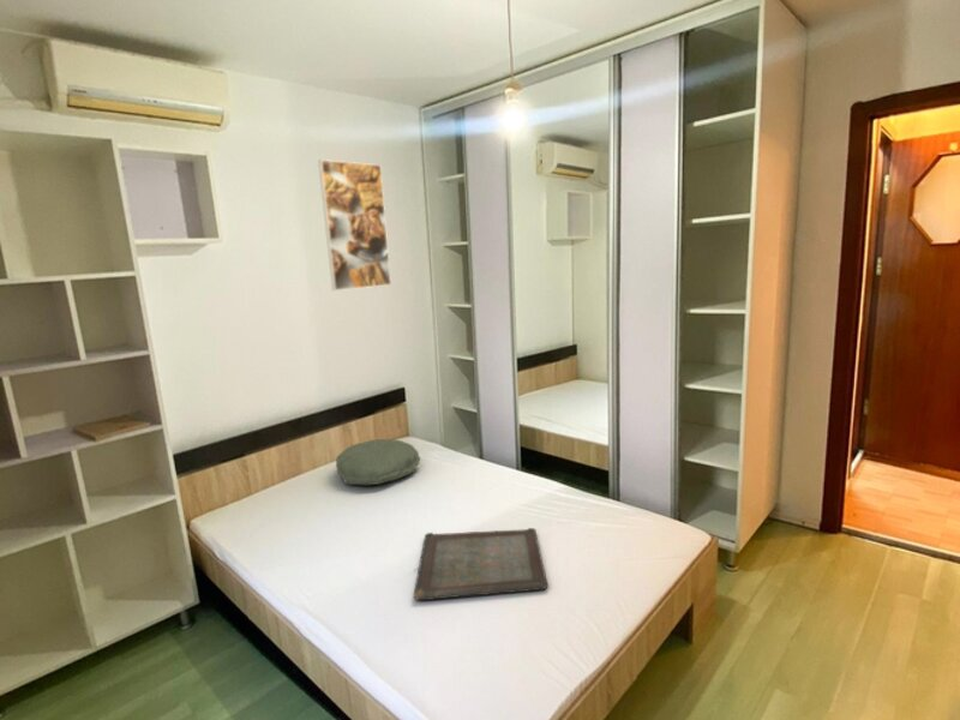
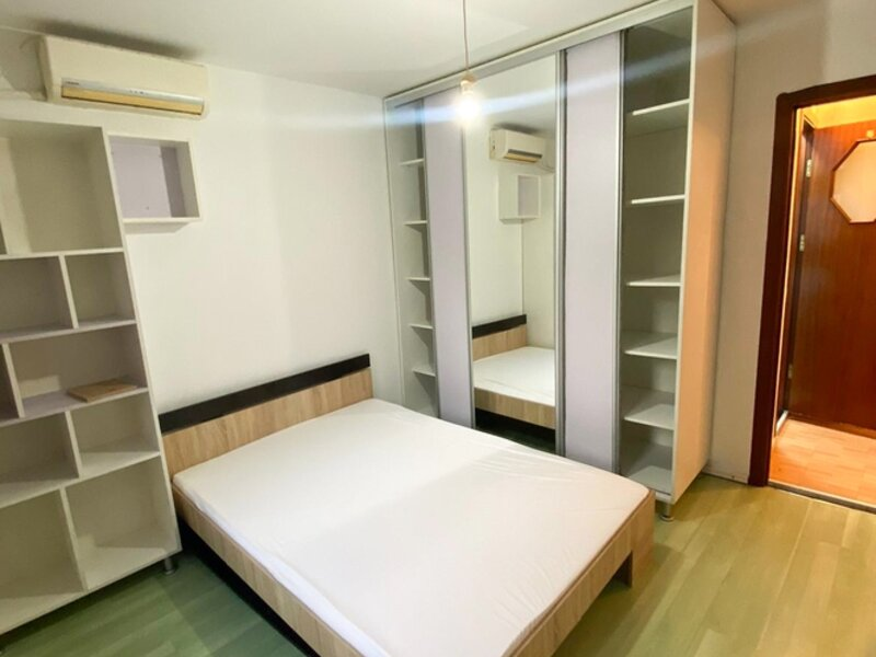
- serving tray (480, 560)
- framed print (356, 226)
- pillow (376, 460)
